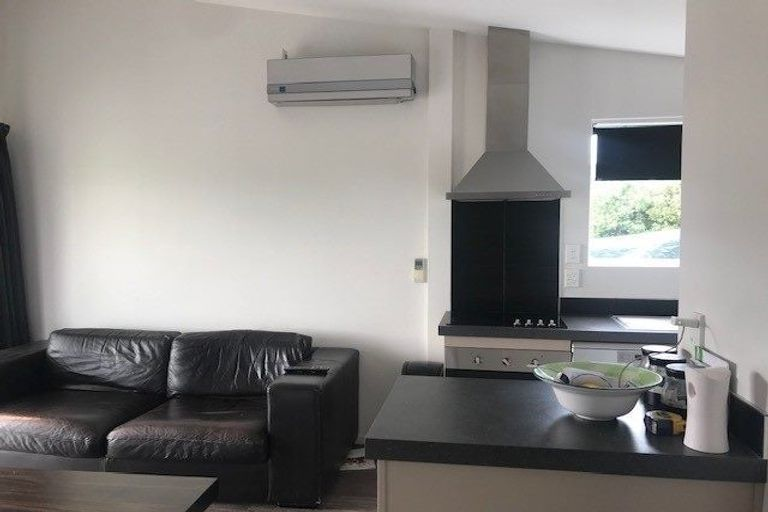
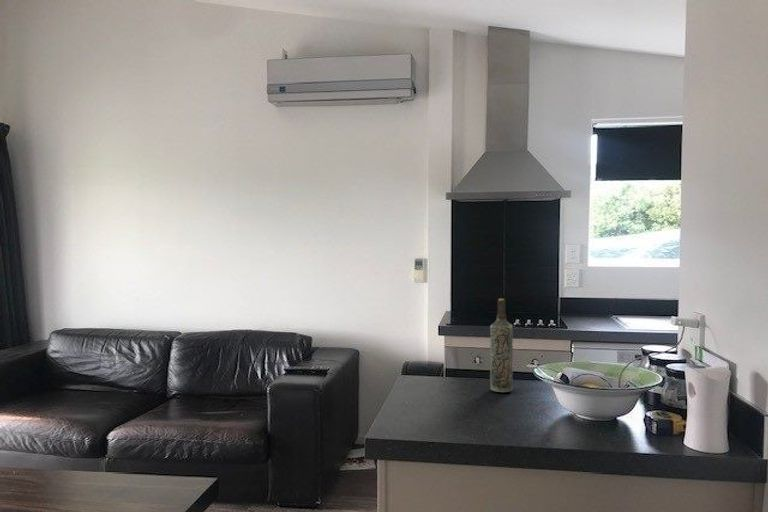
+ bottle (501, 344)
